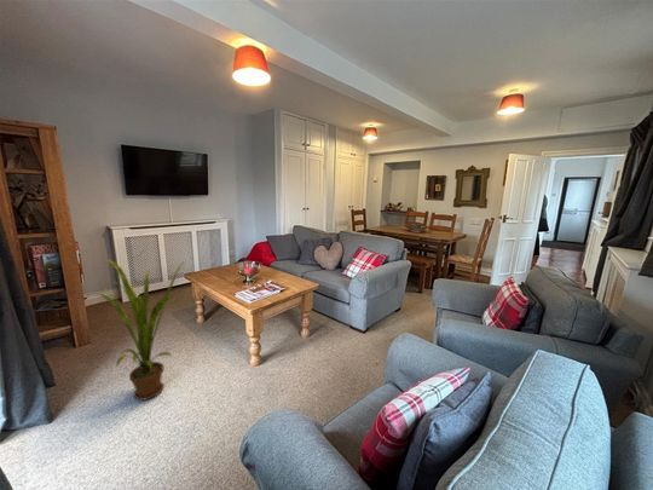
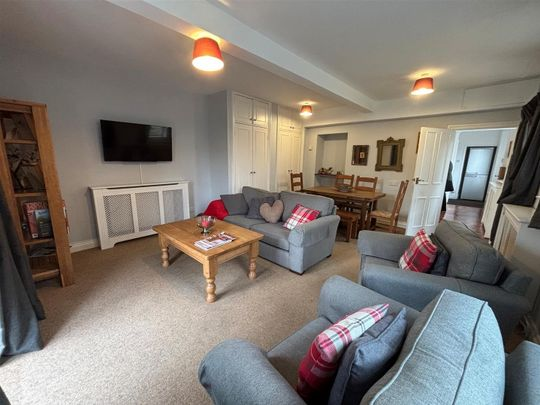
- house plant (133, 332)
